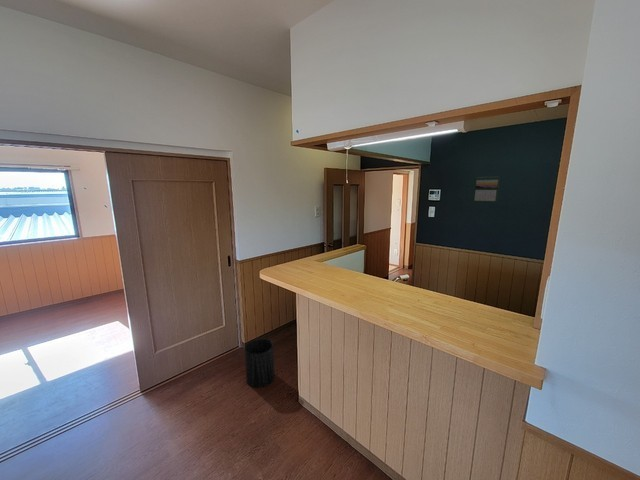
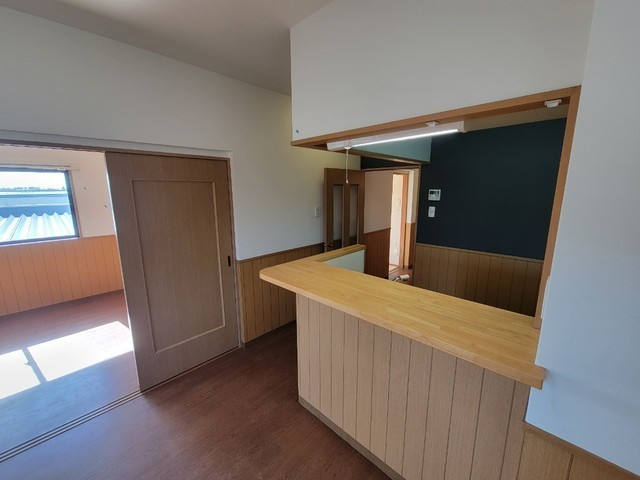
- calendar (486, 189)
- trash can (259, 362)
